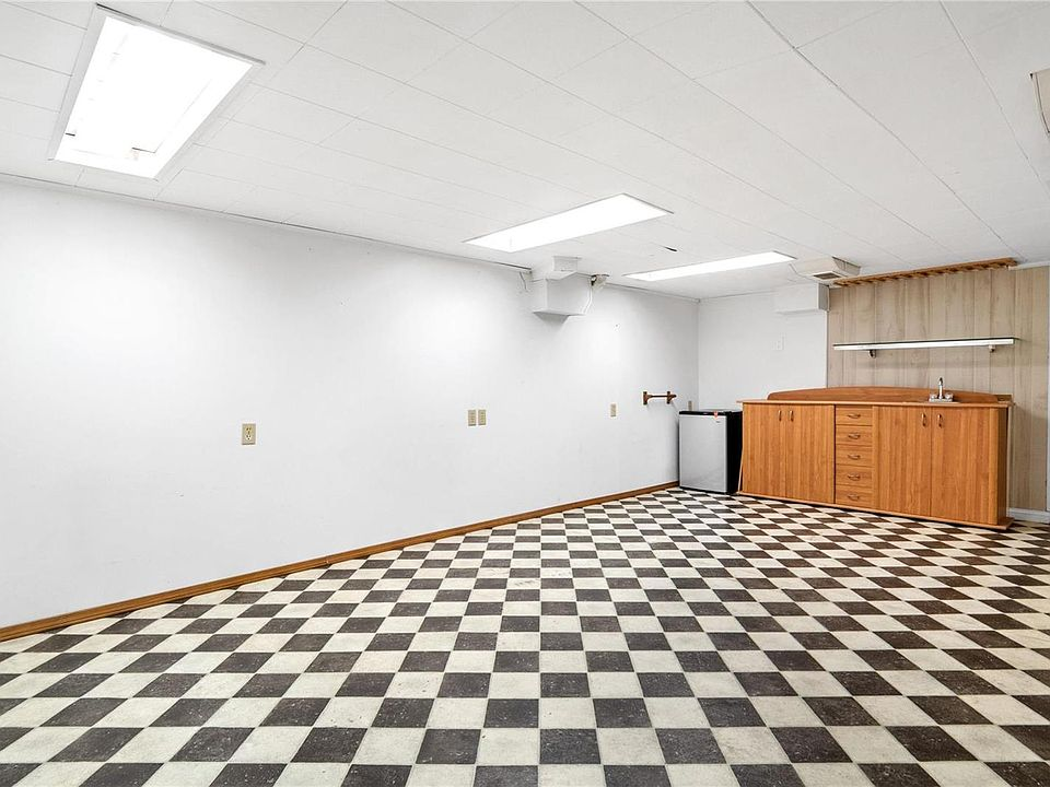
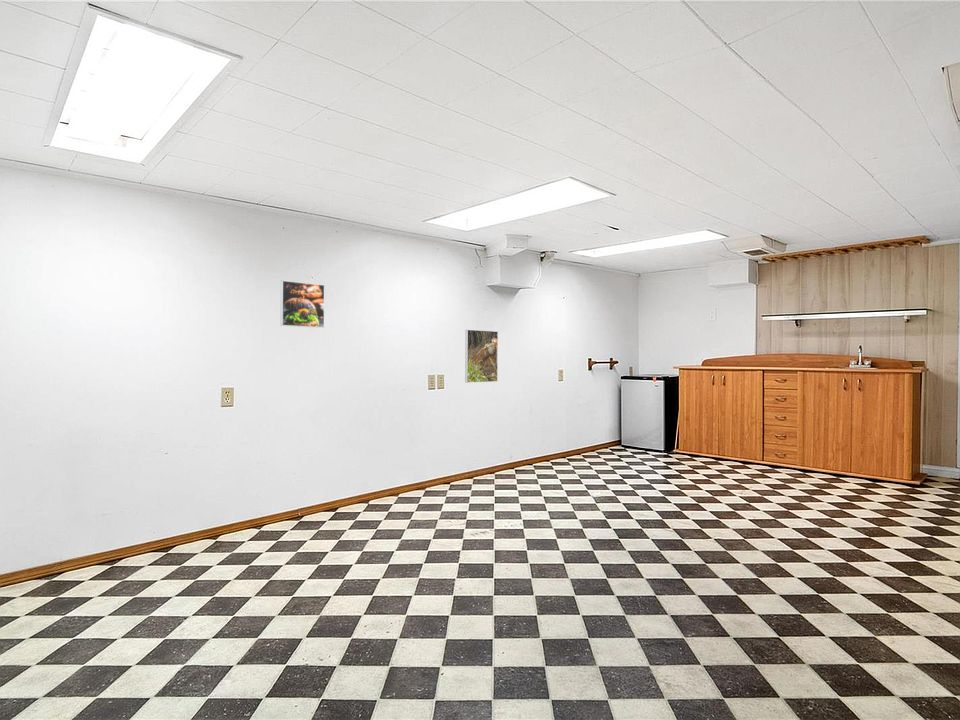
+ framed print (481, 356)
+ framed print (303, 304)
